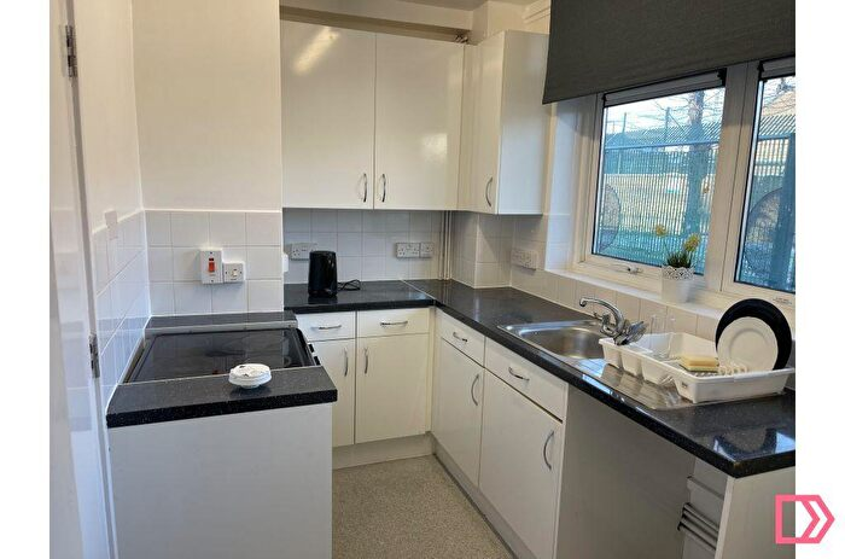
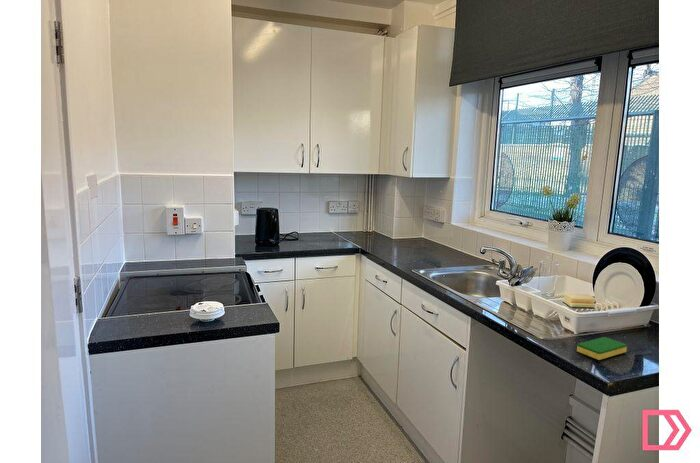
+ dish sponge (601, 347)
